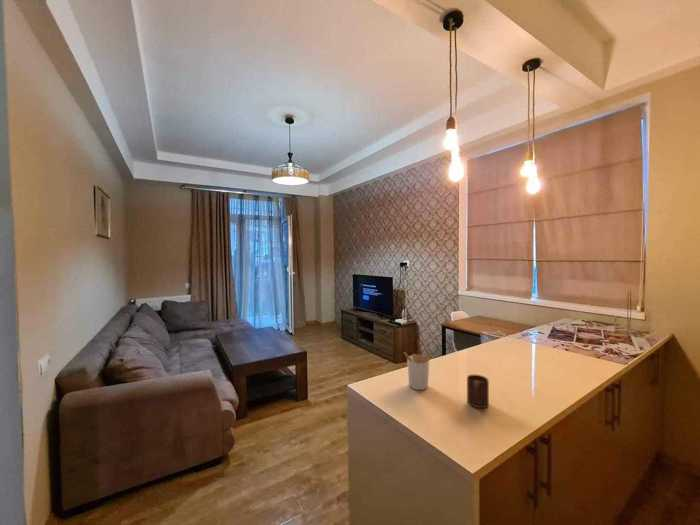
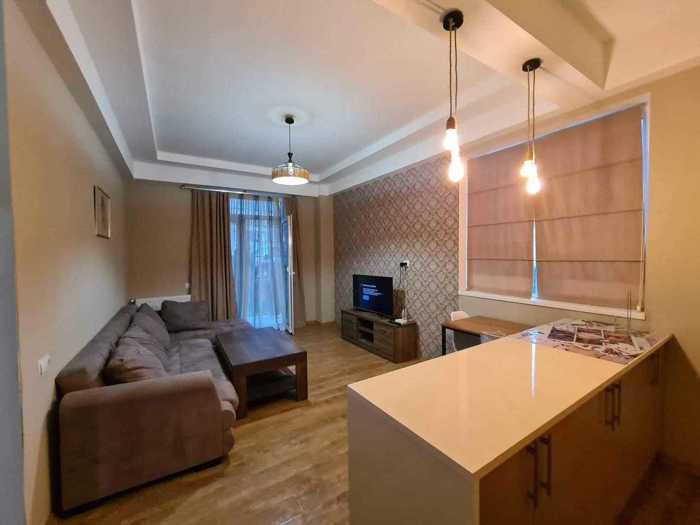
- cup (478, 392)
- utensil holder (419, 368)
